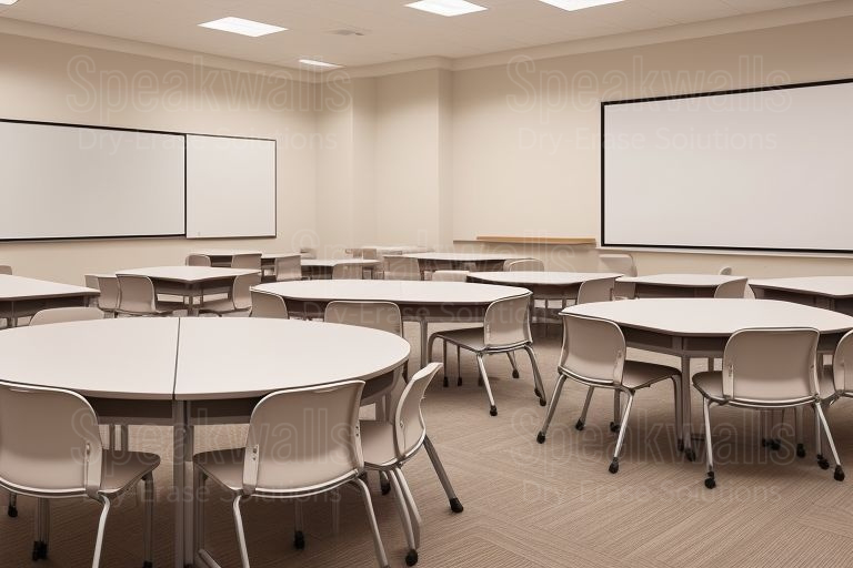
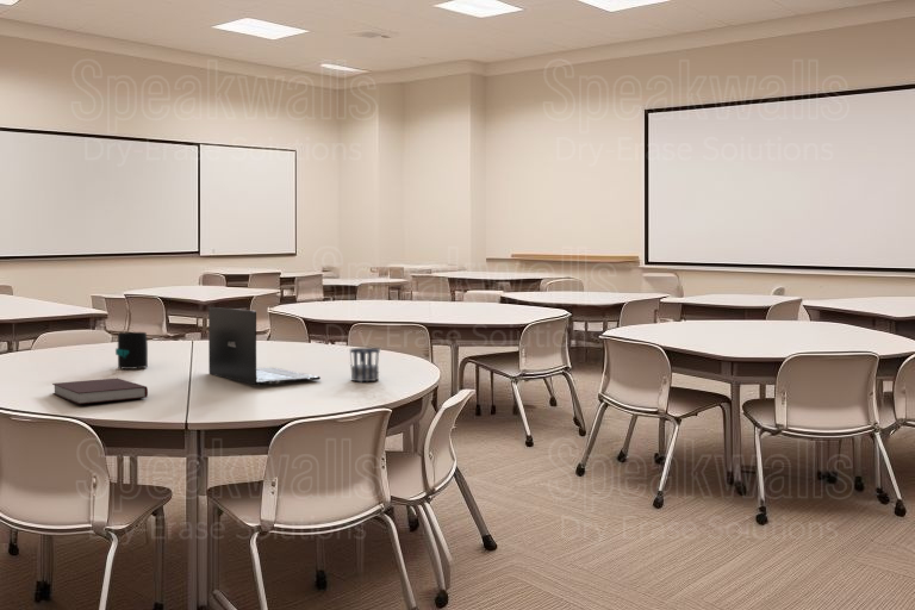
+ mug (130, 349)
+ notebook (99, 390)
+ laptop (255, 342)
+ cup (365, 363)
